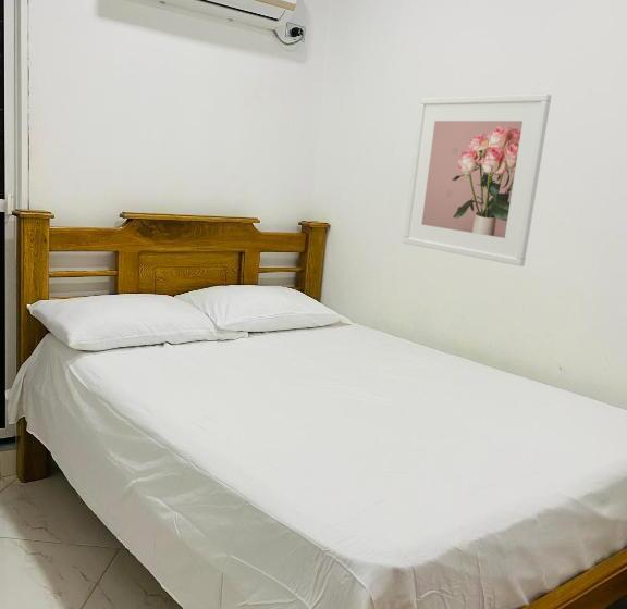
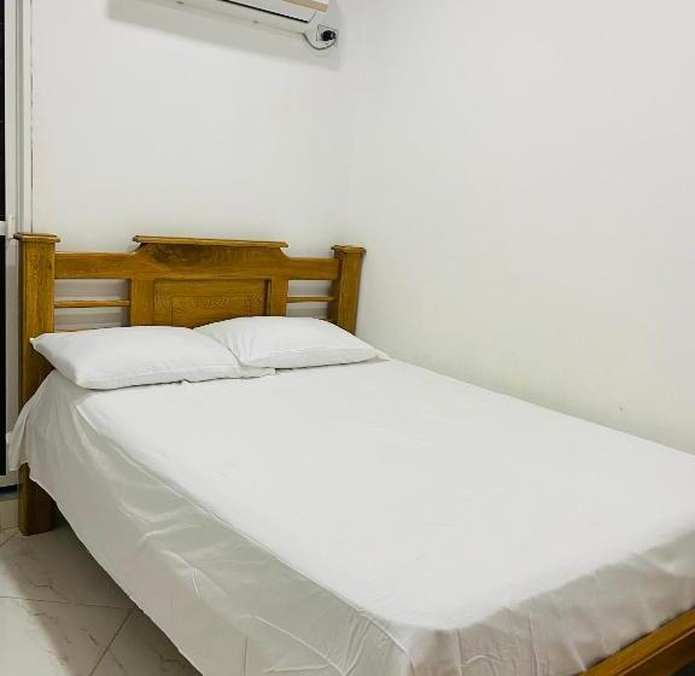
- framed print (469, 176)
